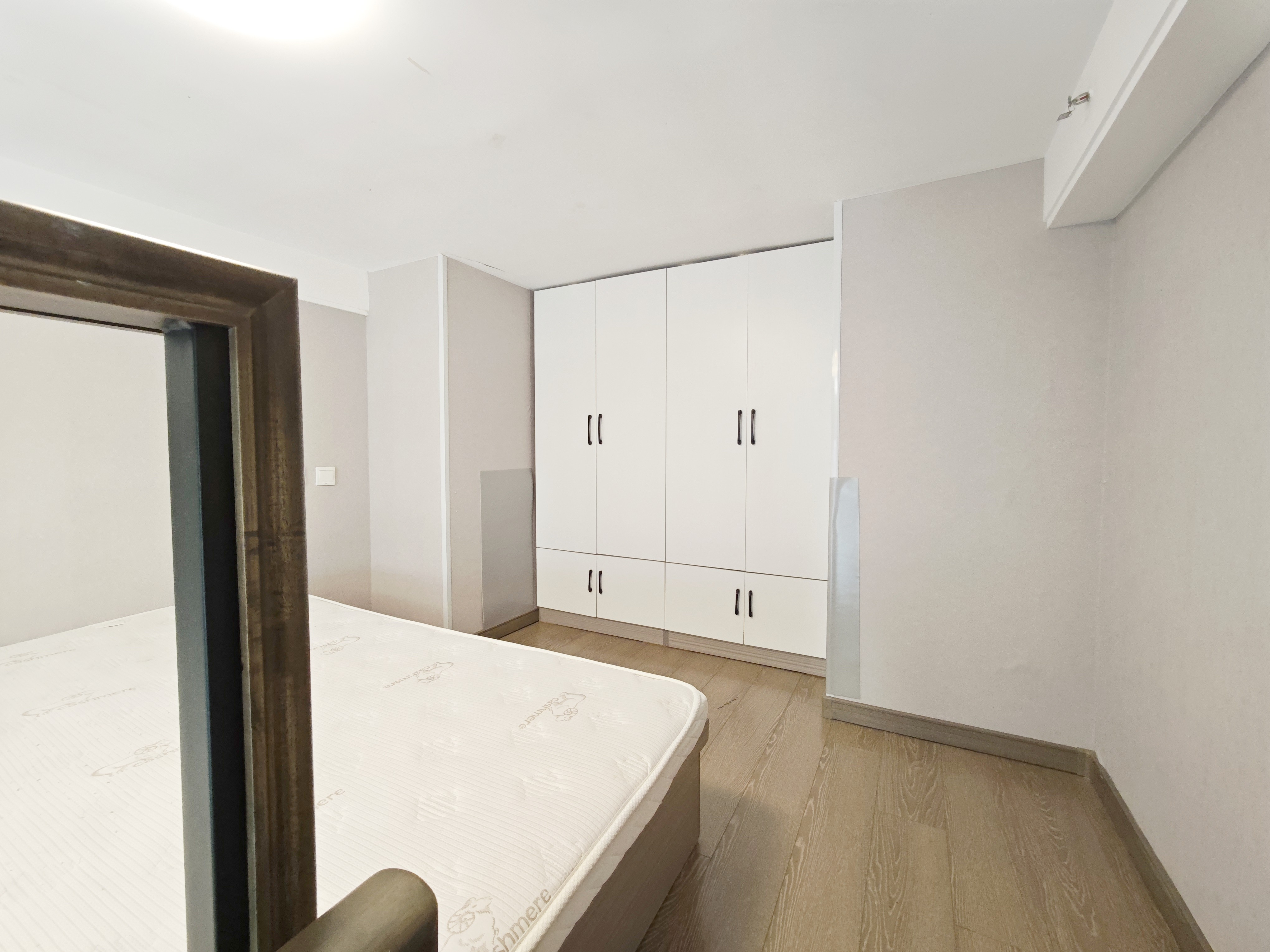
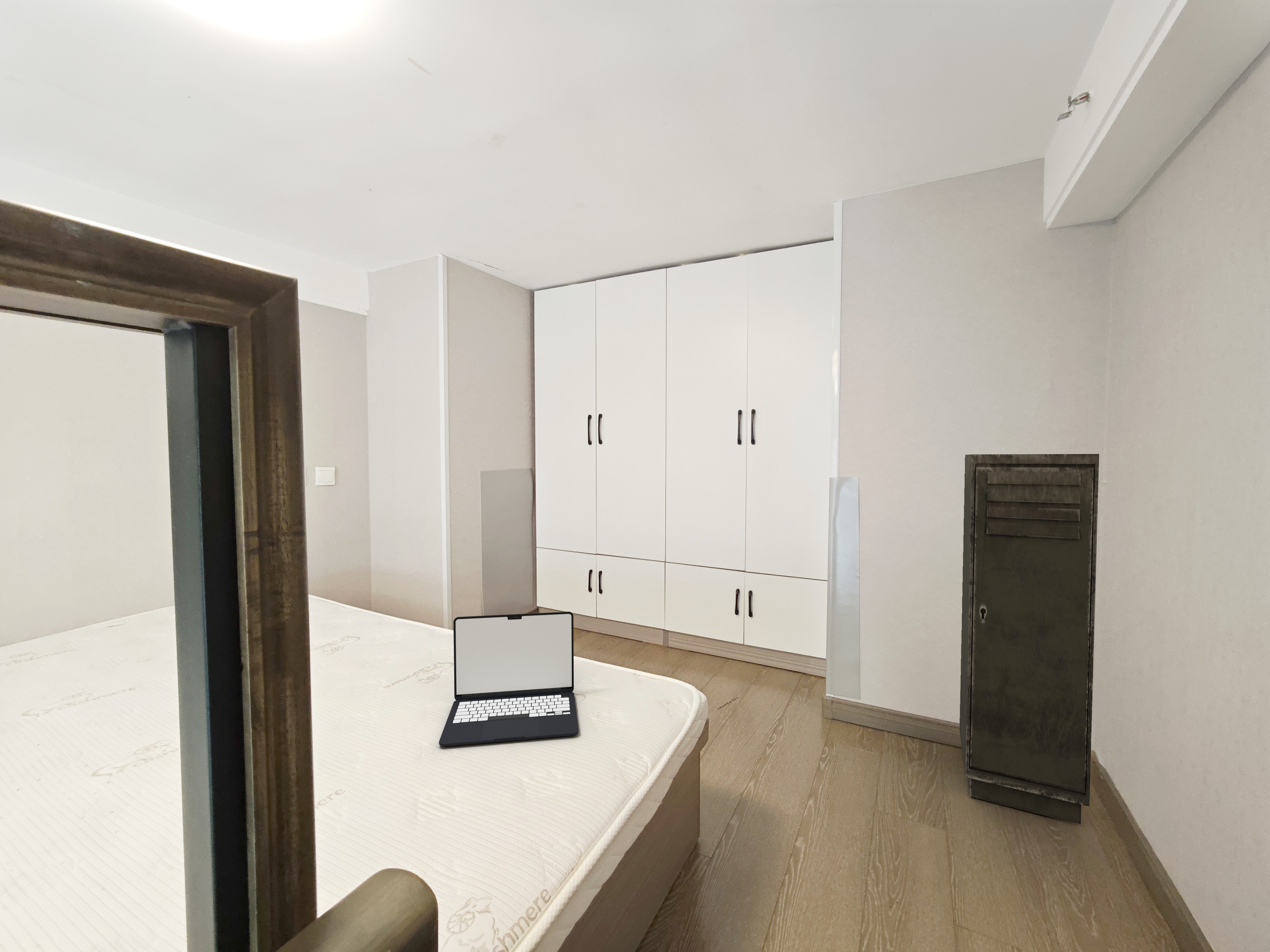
+ storage cabinet (1019, 621)
+ laptop (512, 673)
